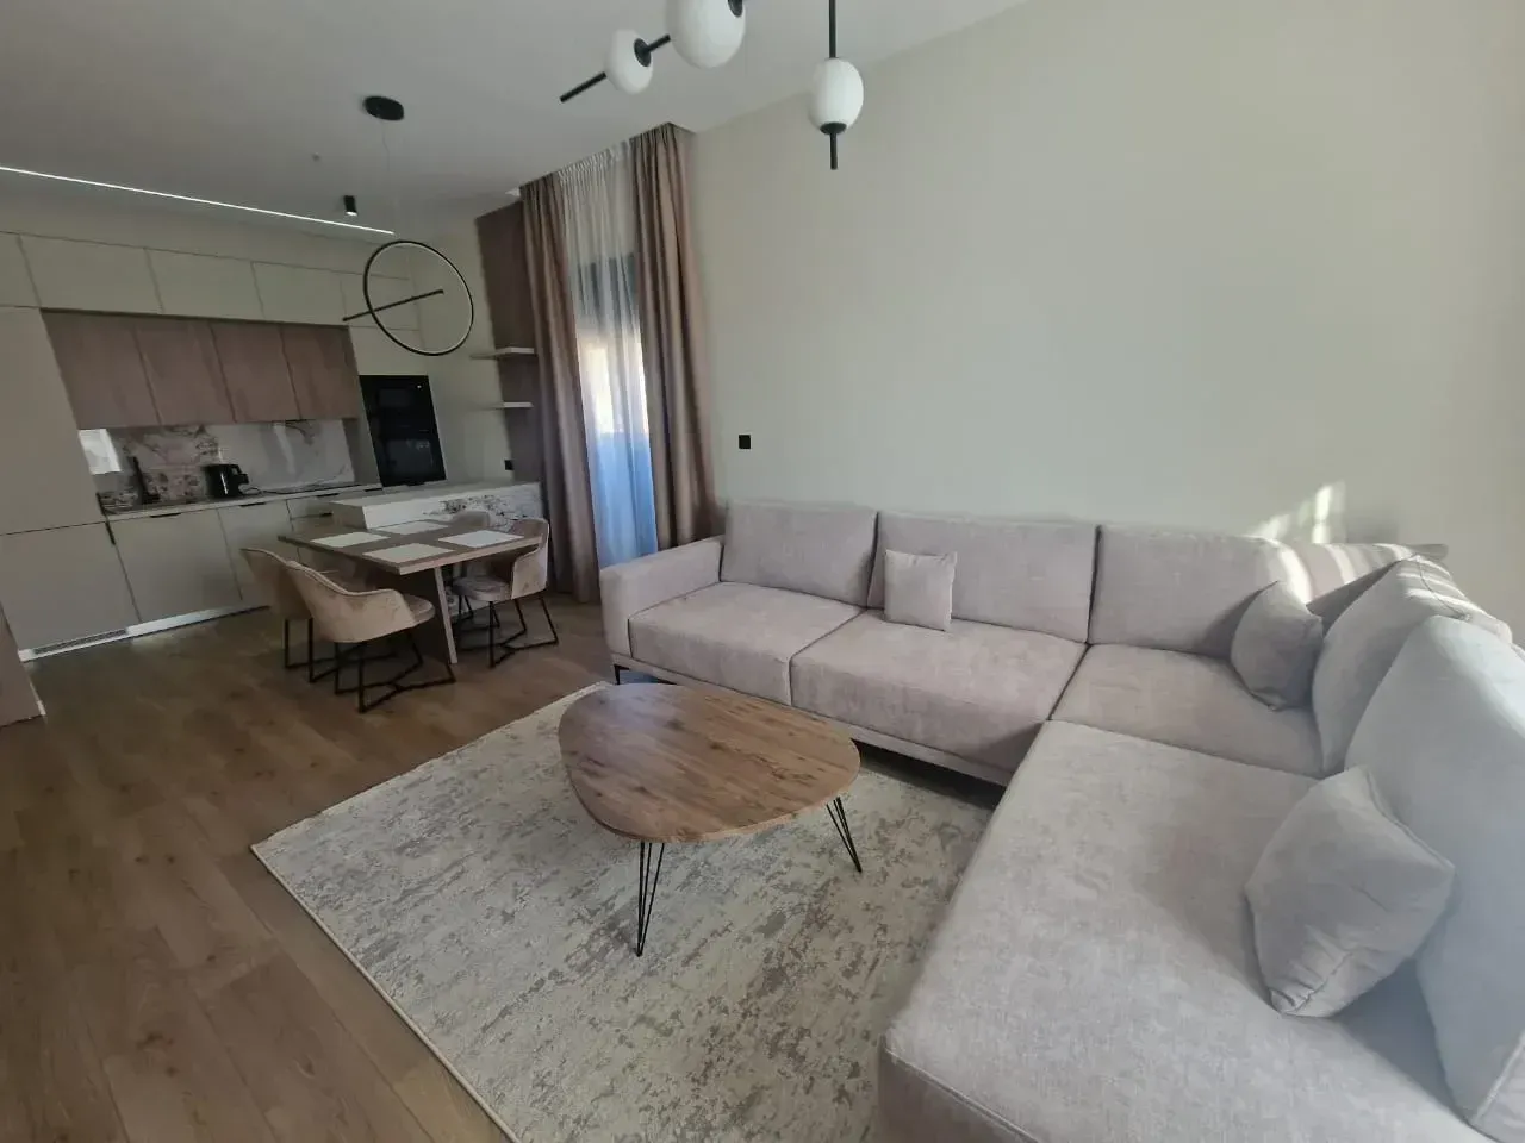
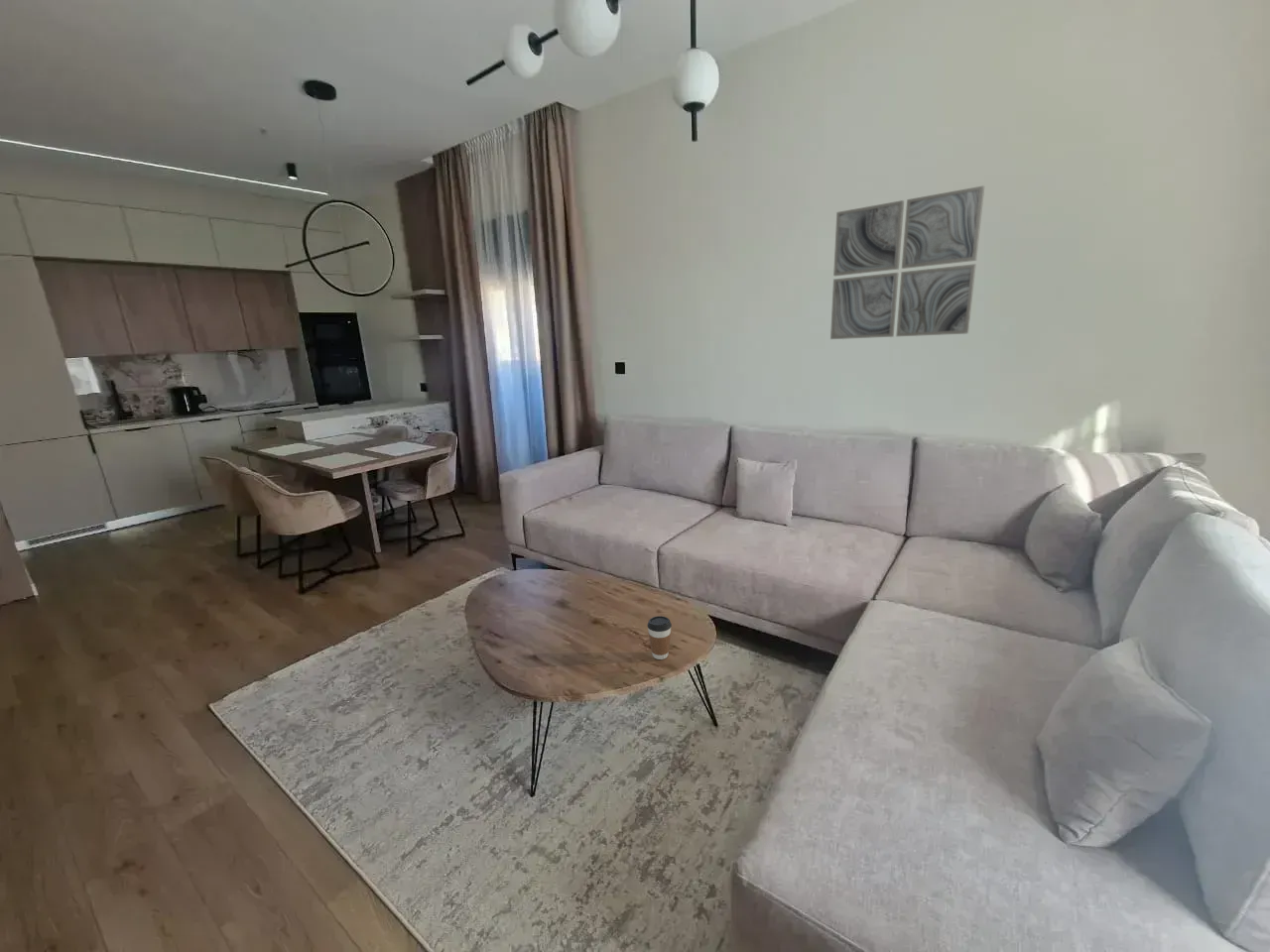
+ wall art (901, 272)
+ coffee cup (659, 638)
